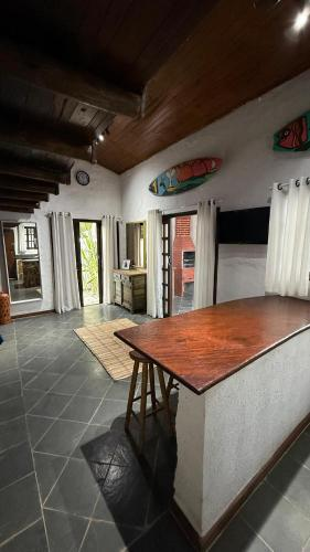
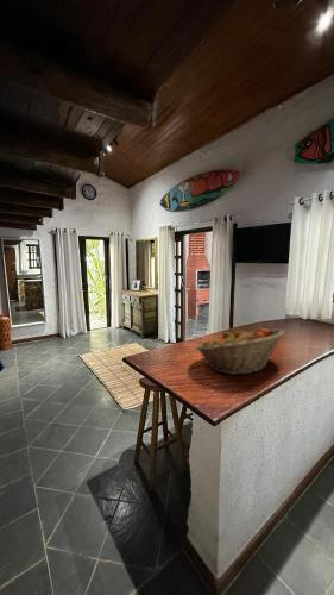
+ fruit basket (240, 345)
